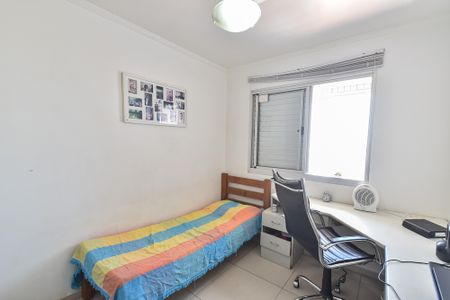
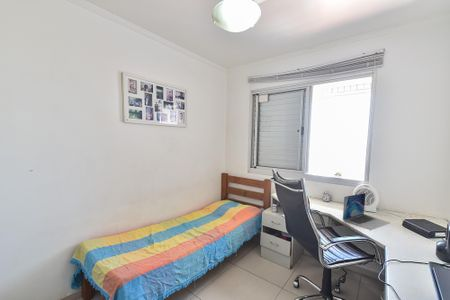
+ laptop (363, 209)
